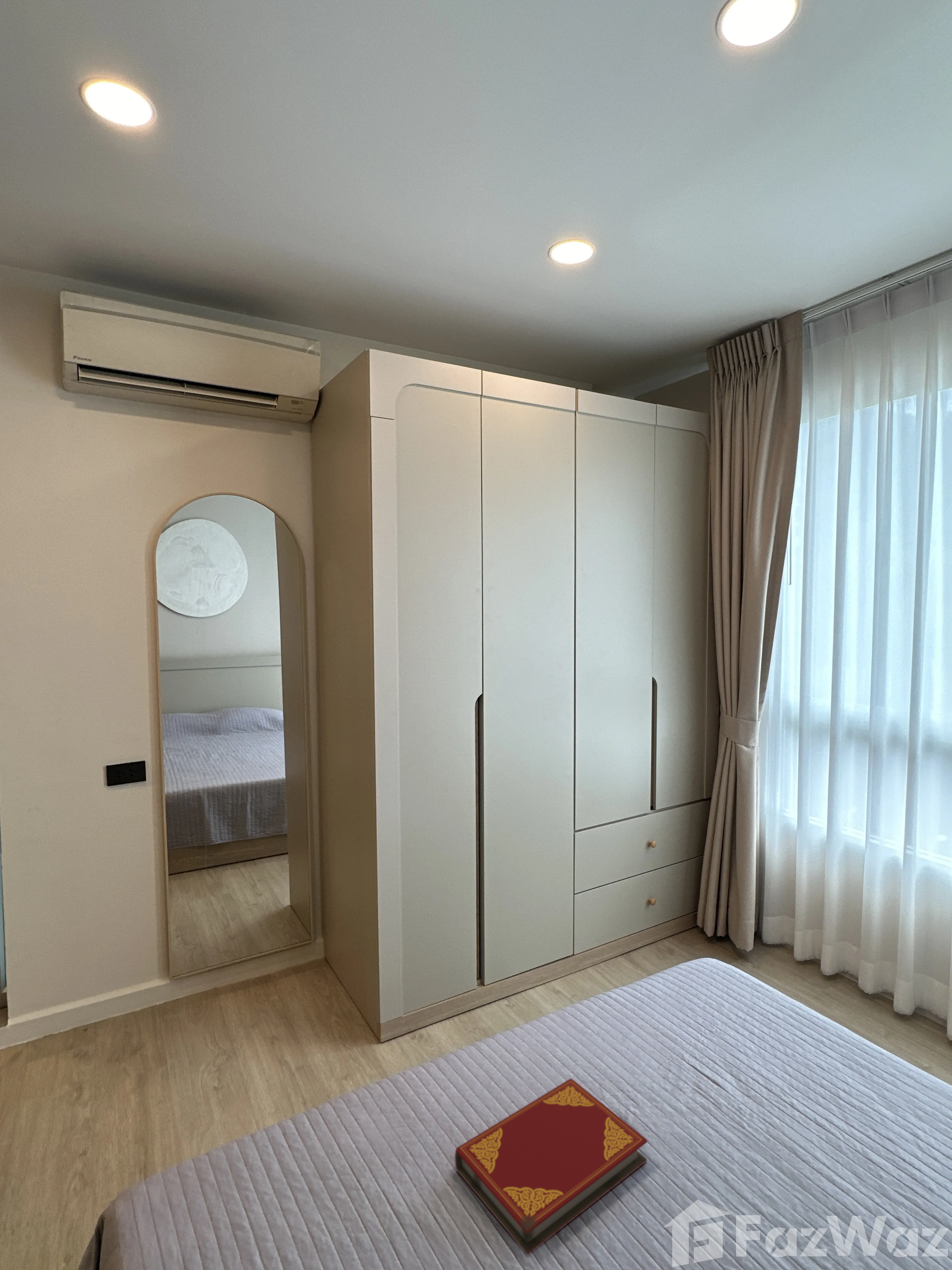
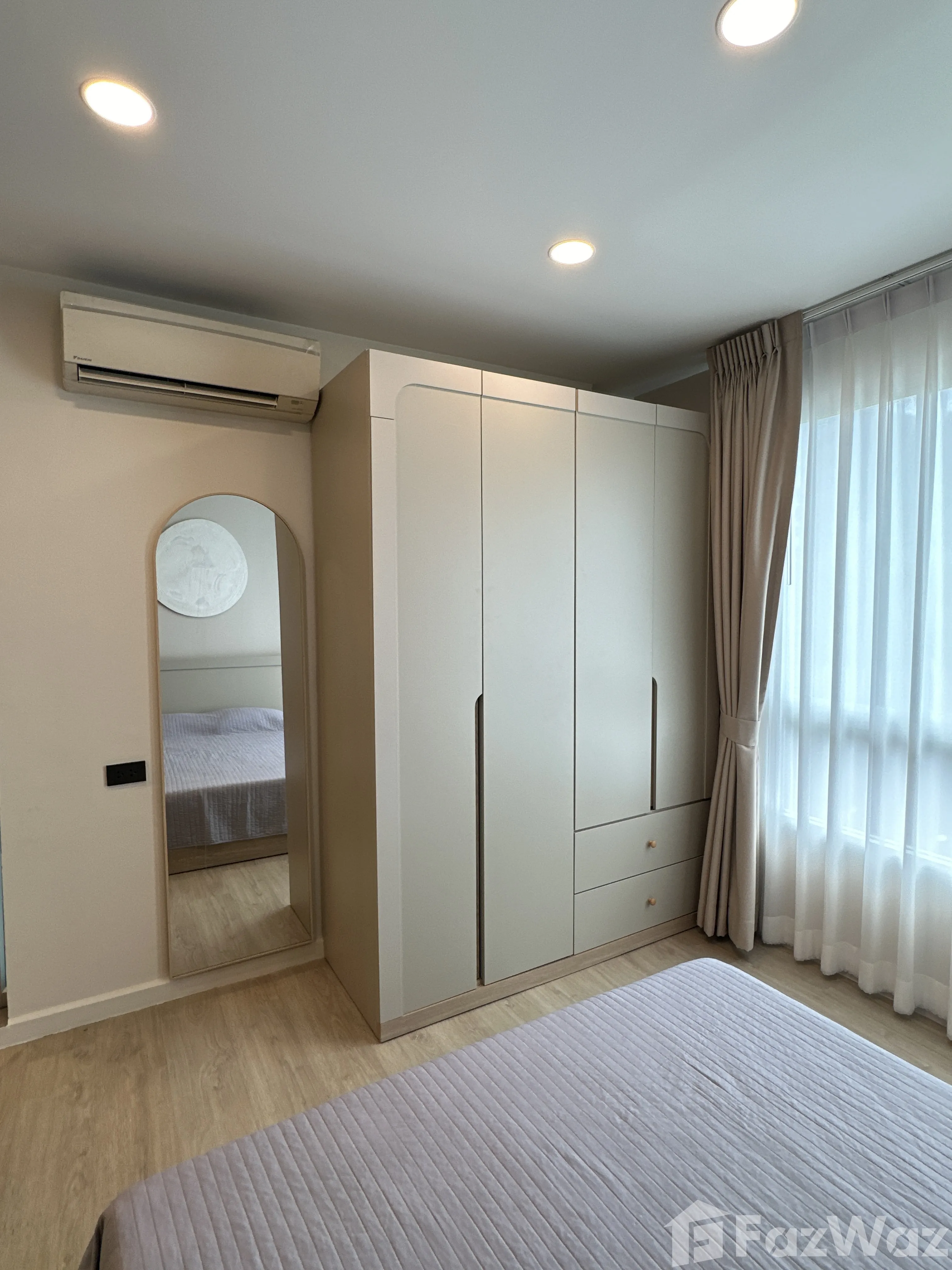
- hardback book (551, 1154)
